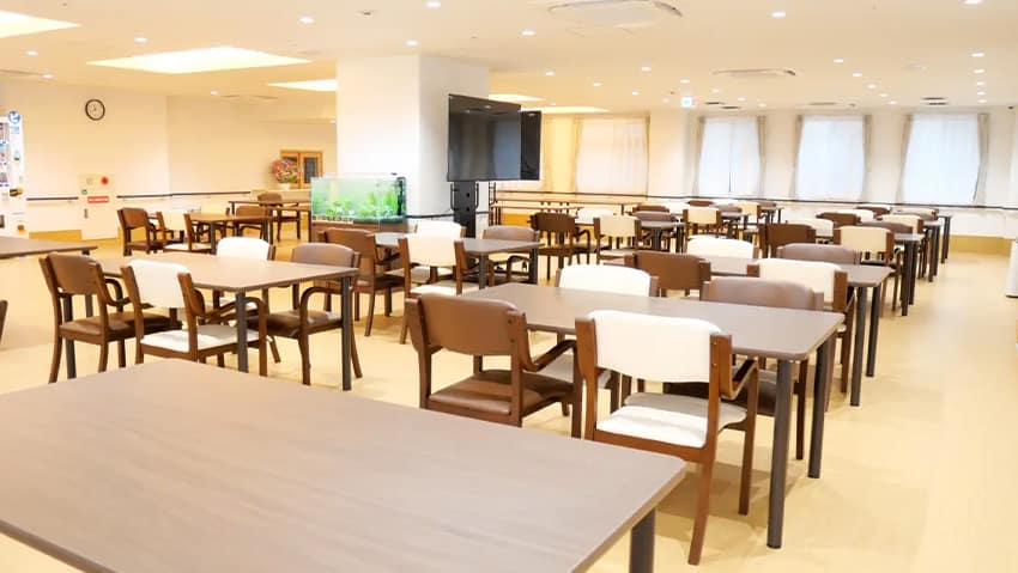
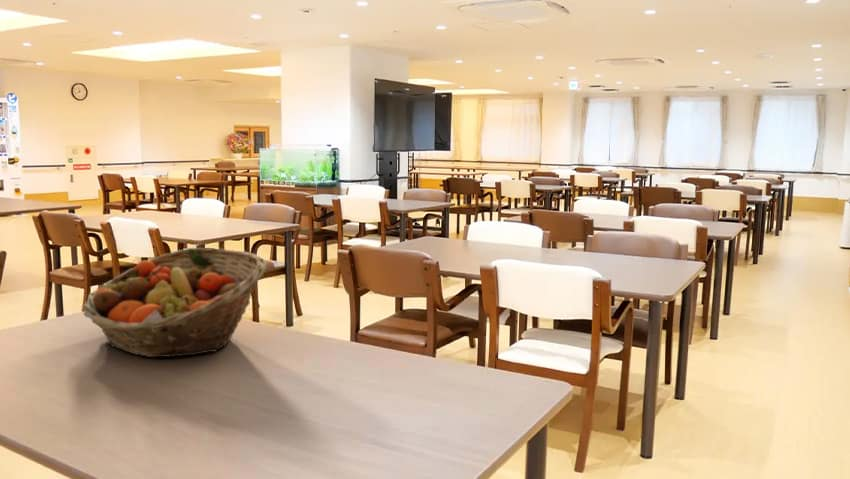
+ fruit basket (177, 298)
